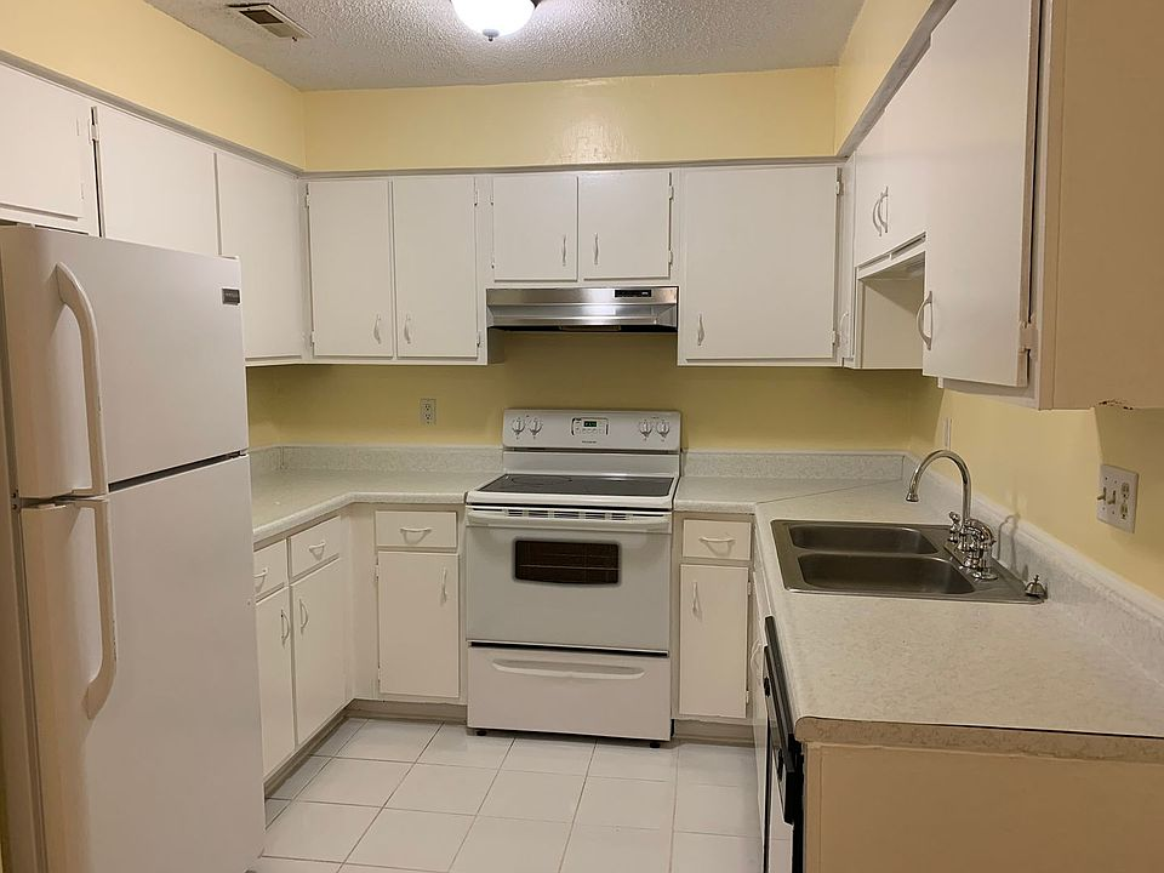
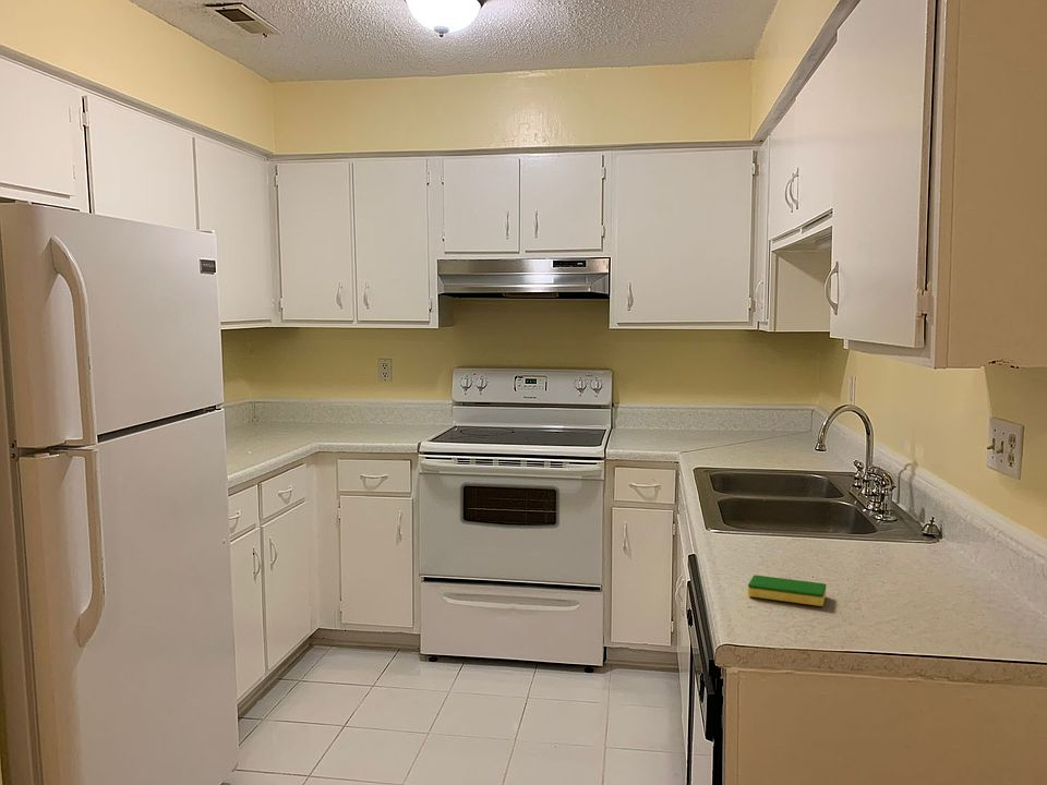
+ dish sponge (786, 590)
